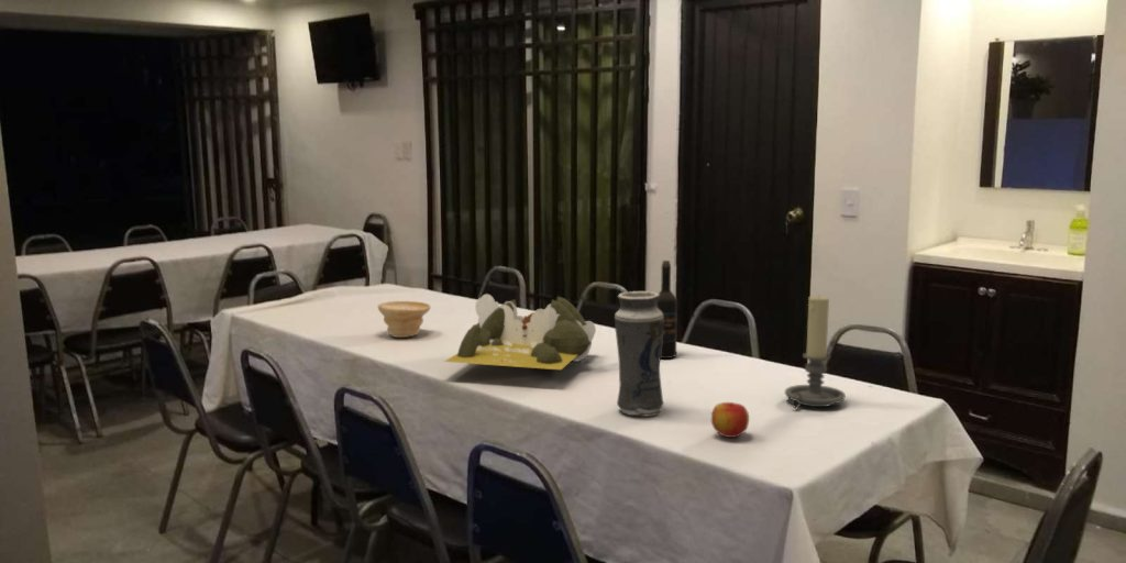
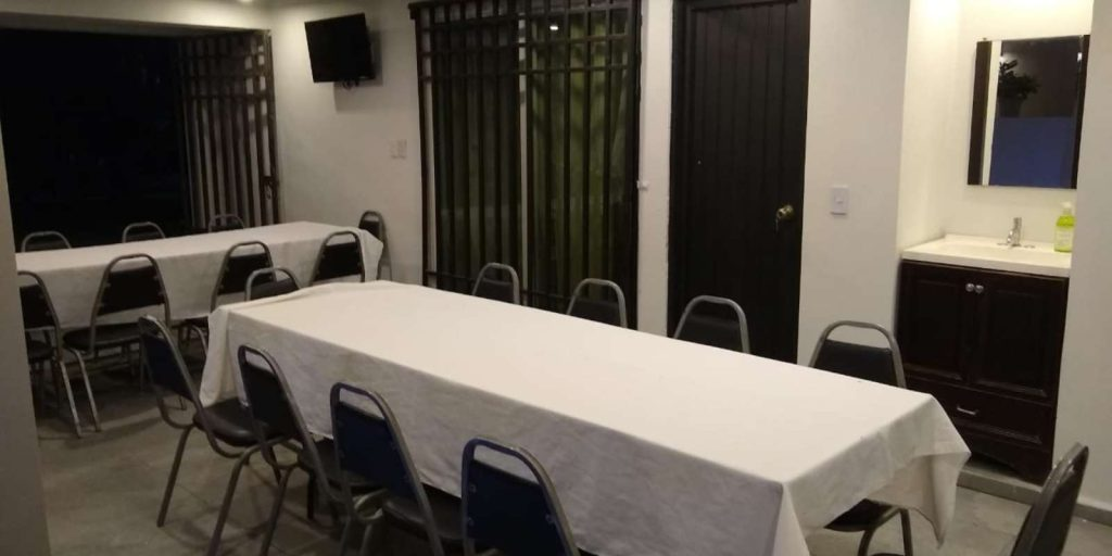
- bowl (405, 319)
- candle holder (813, 350)
- potted plant (522, 328)
- apple (730, 418)
- vase (639, 352)
- wine bottle (665, 309)
